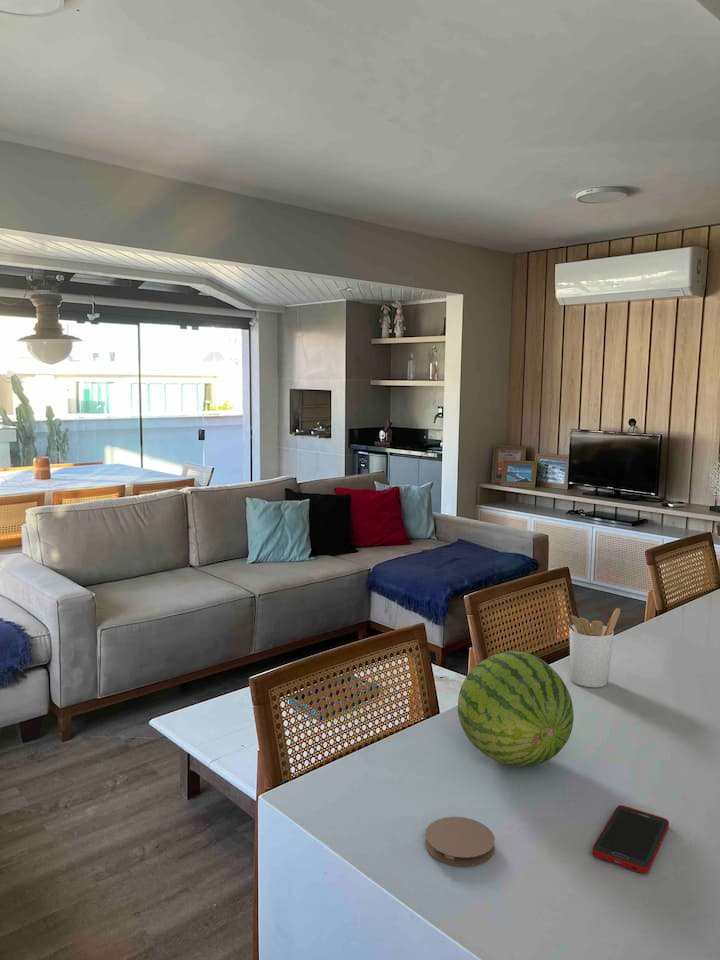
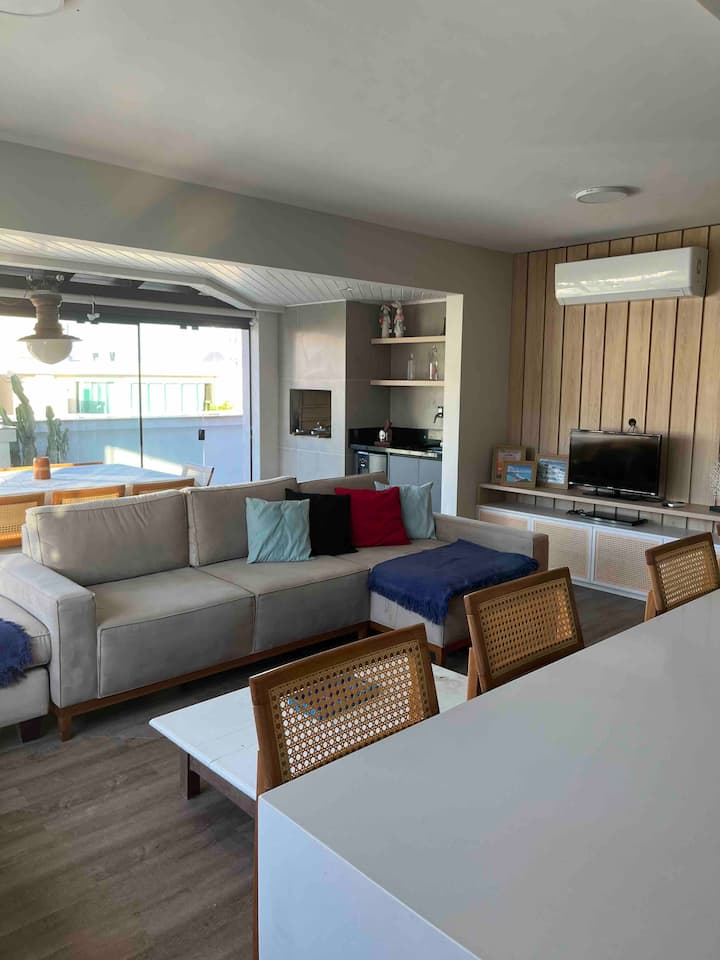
- utensil holder (589, 646)
- coaster (459, 840)
- cell phone (631, 837)
- fruit (514, 707)
